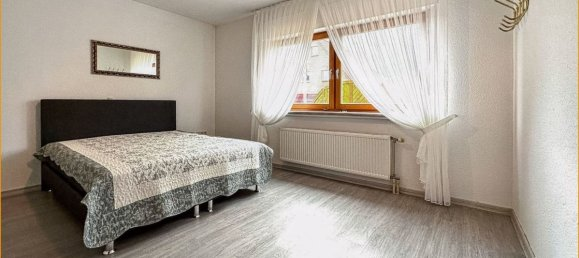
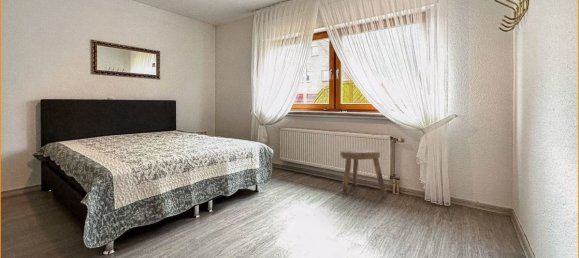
+ stool (357, 171)
